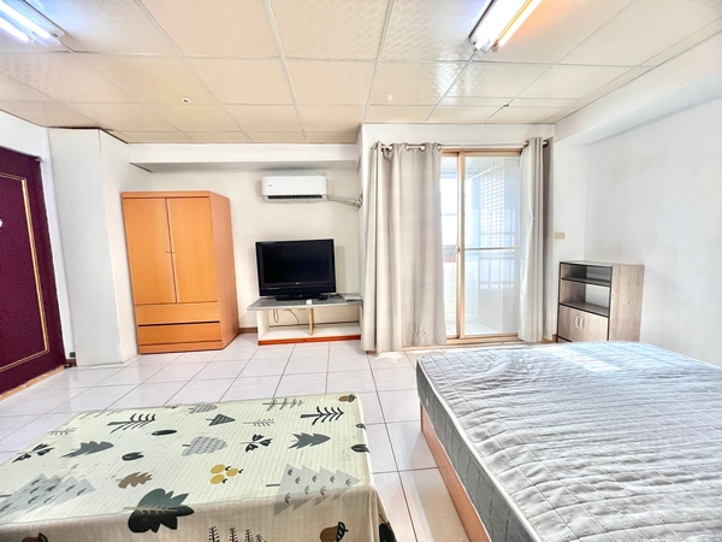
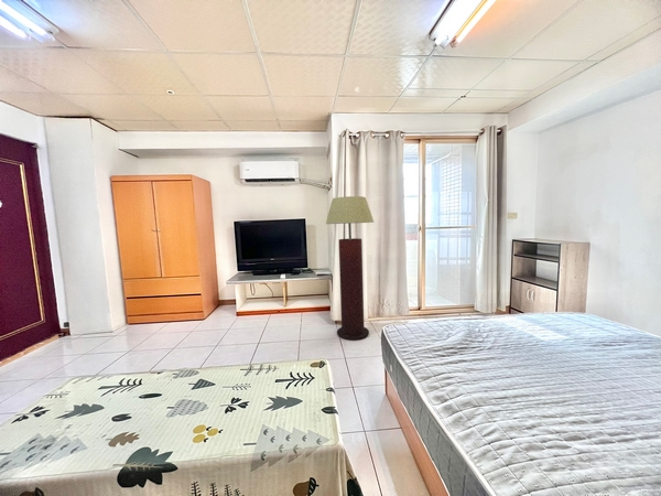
+ floor lamp (350, 267)
